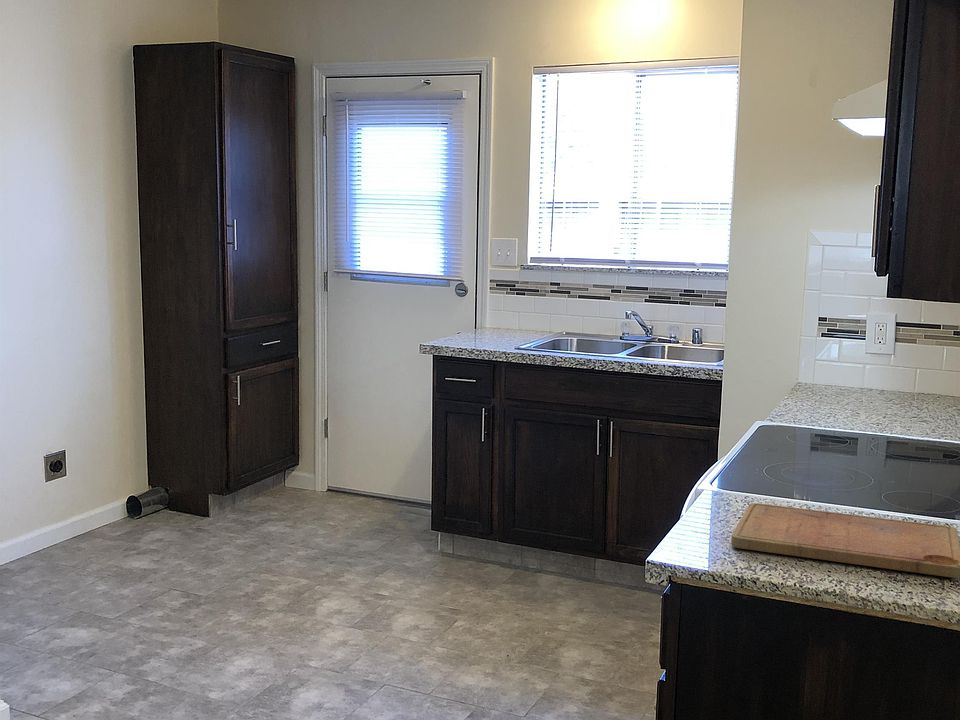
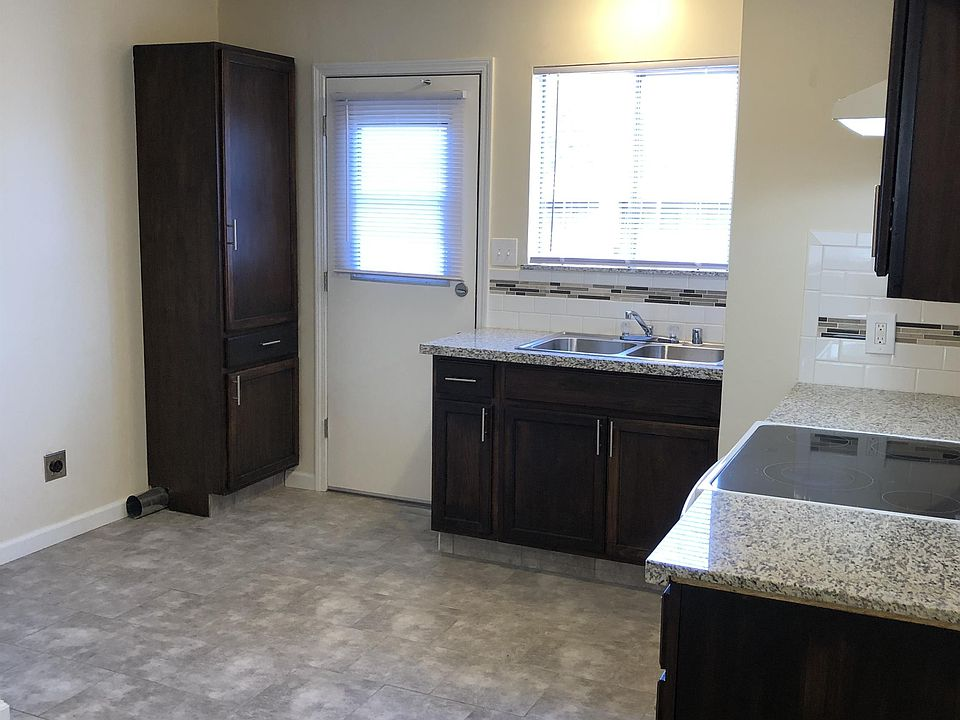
- cutting board (845, 536)
